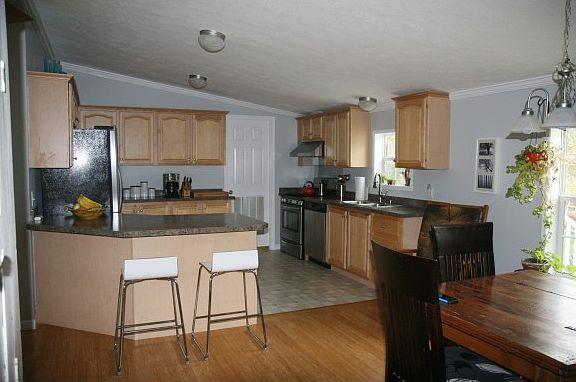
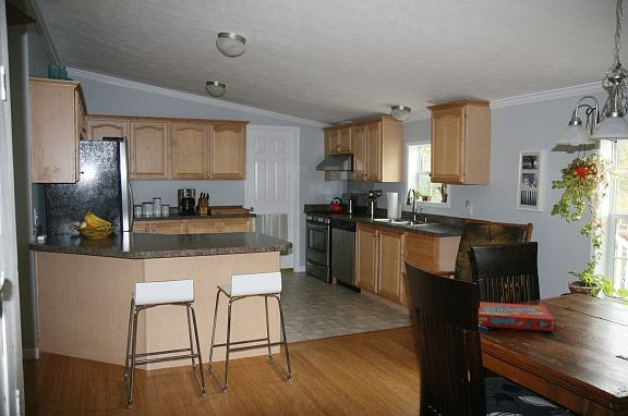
+ snack box (507, 315)
